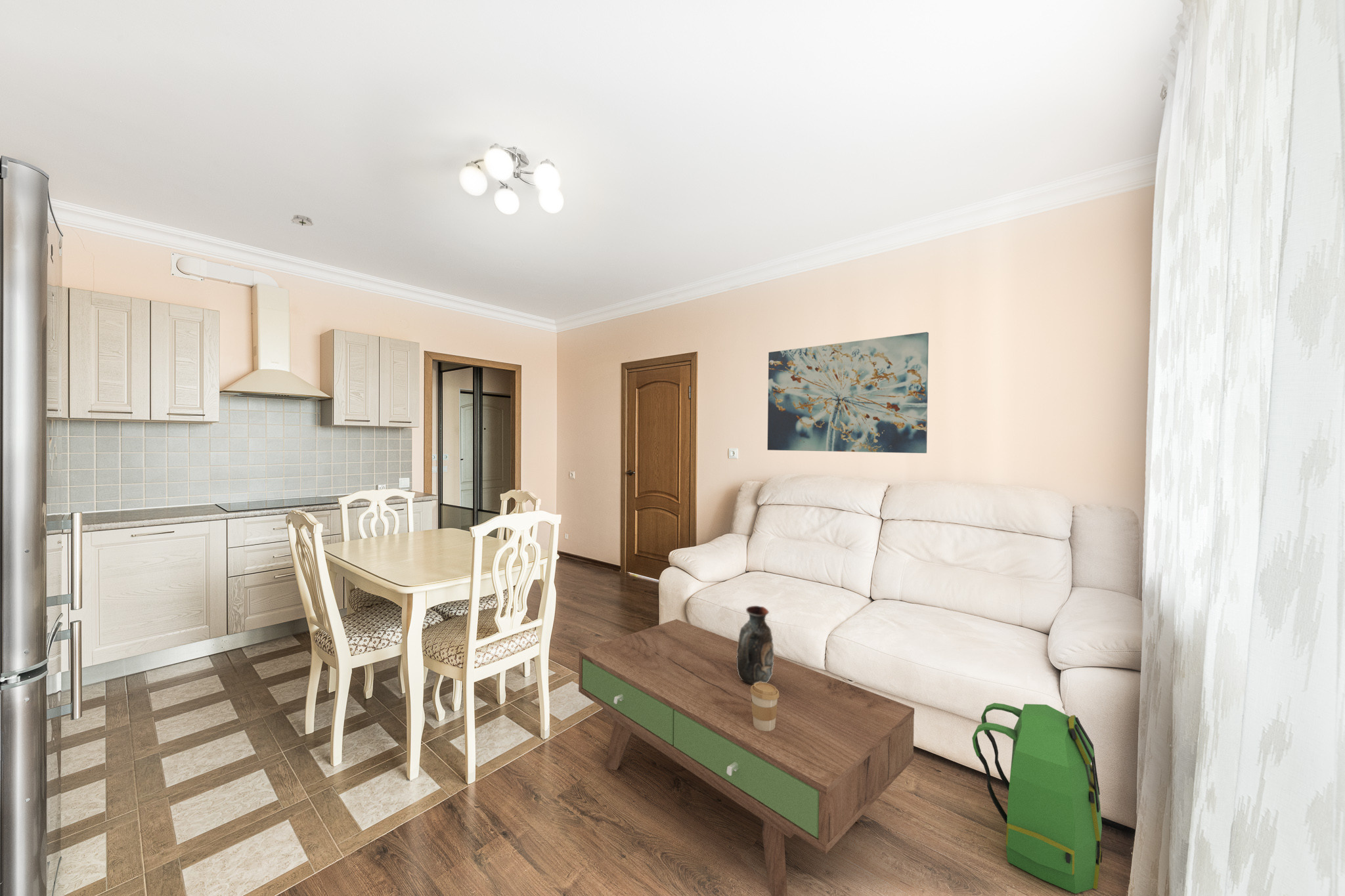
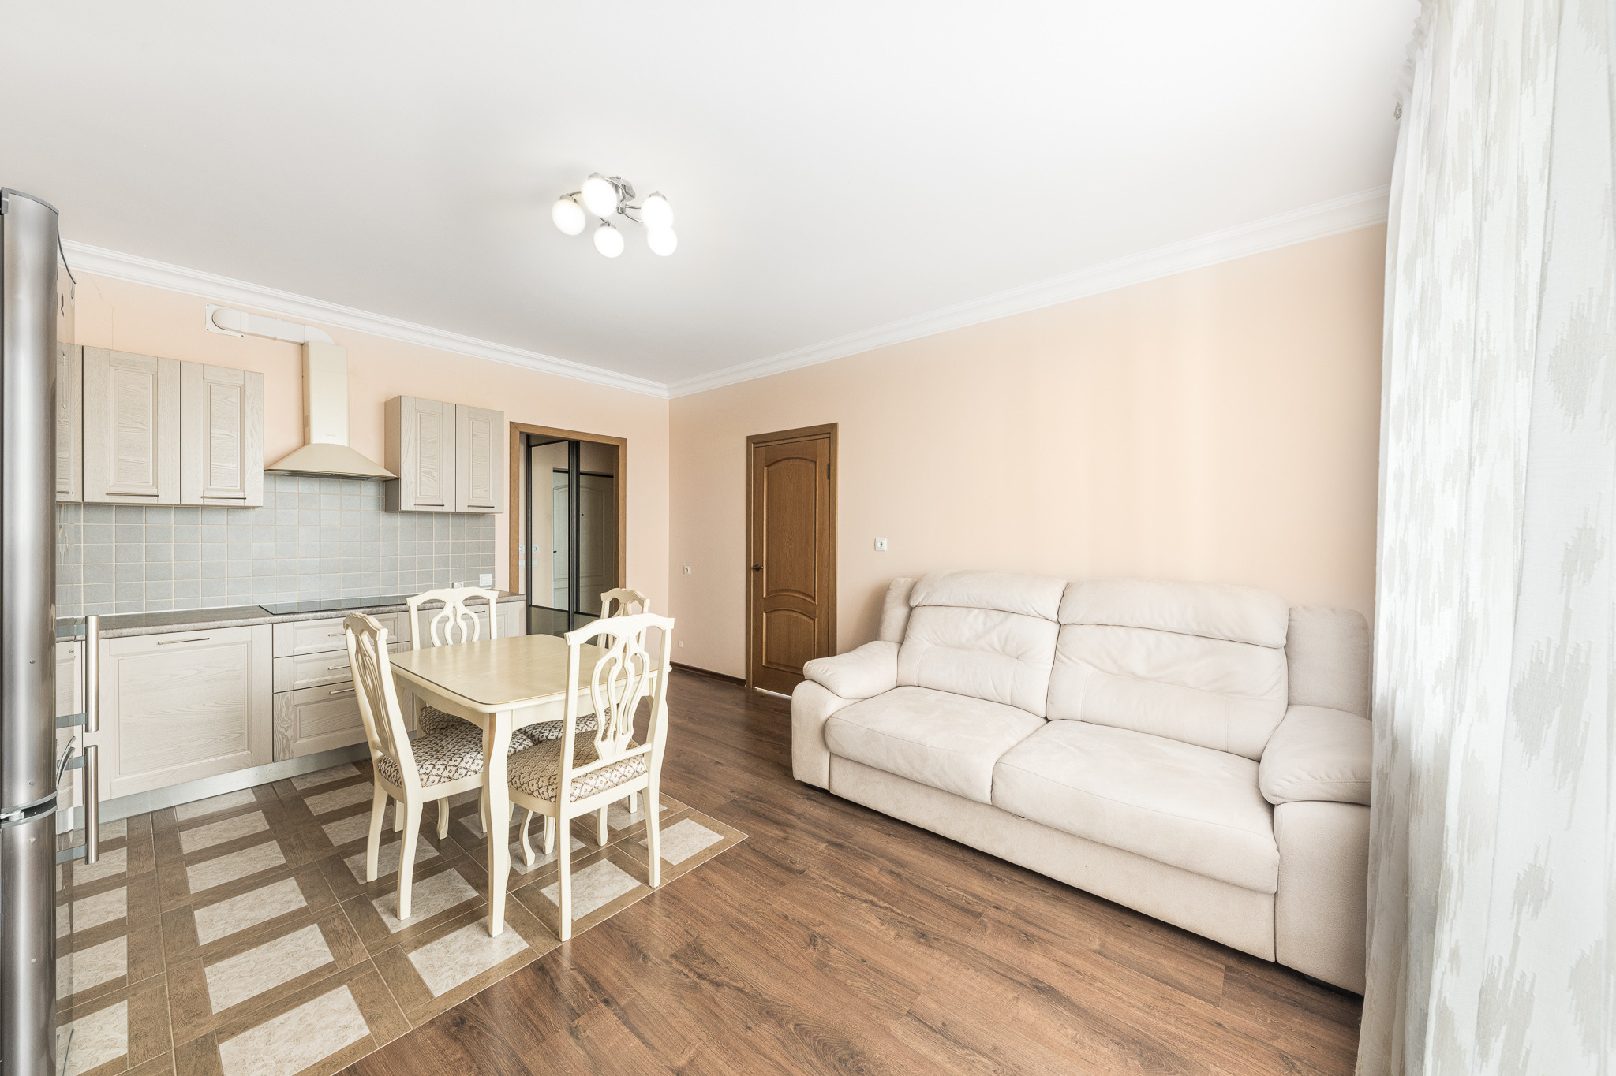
- coffee cup (764, 704)
- coffee table (724, 734)
- decorative vase (752, 645)
- backpack (1036, 777)
- wall art (839, 397)
- smoke detector (301, 220)
